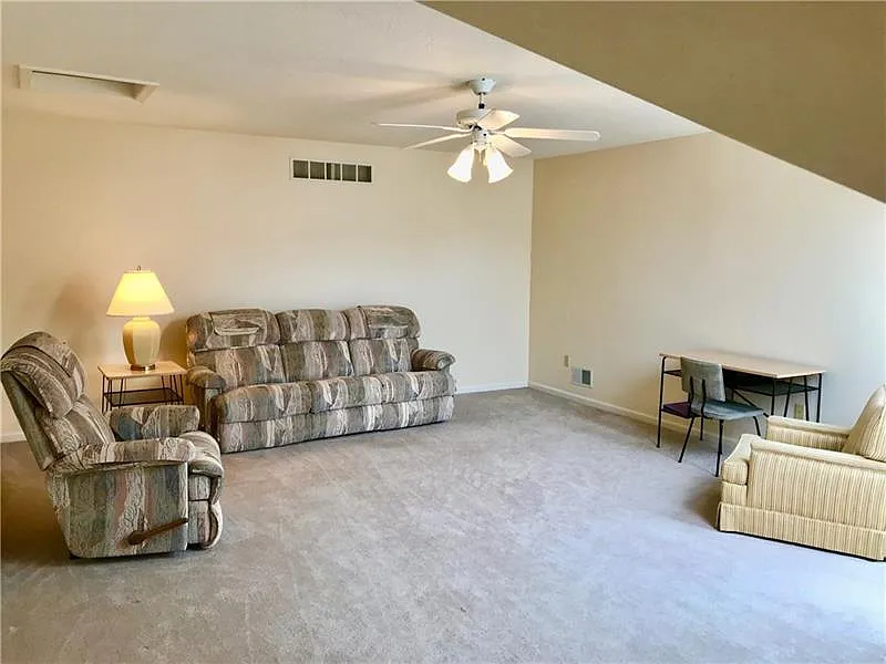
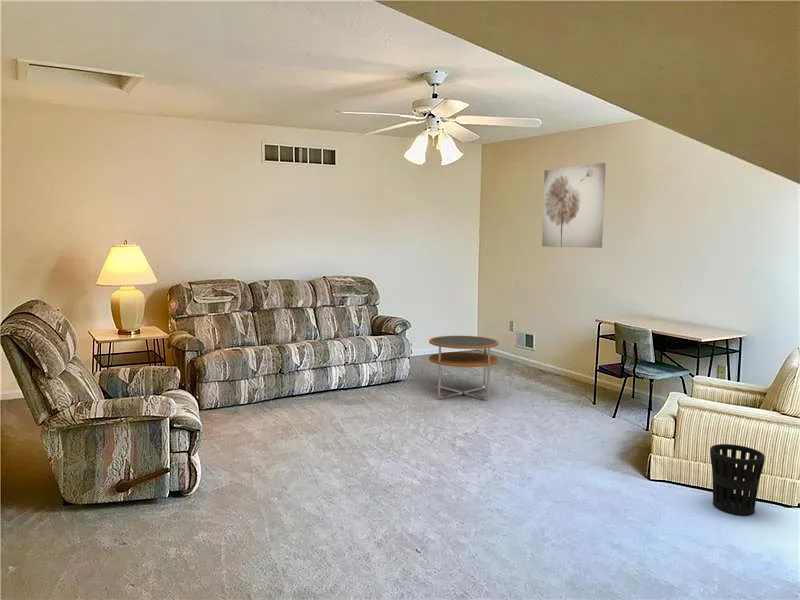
+ side table (463, 366)
+ wall art (571, 207)
+ wastebasket (734, 479)
